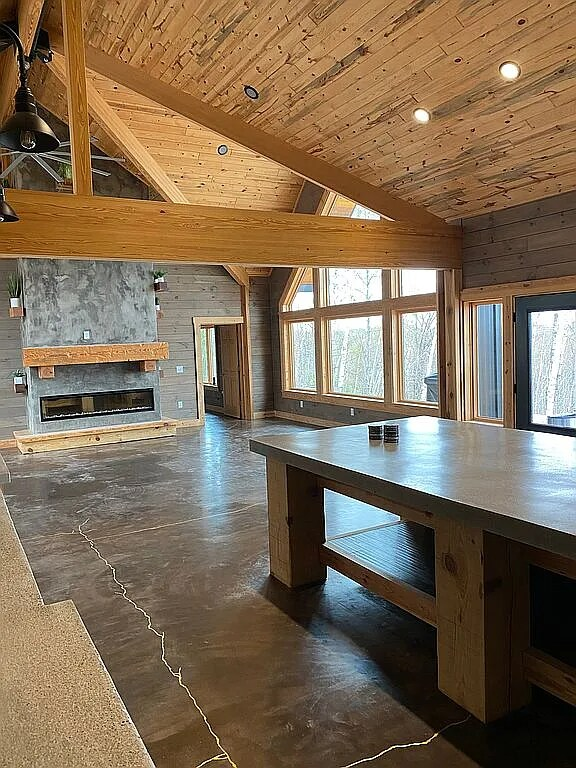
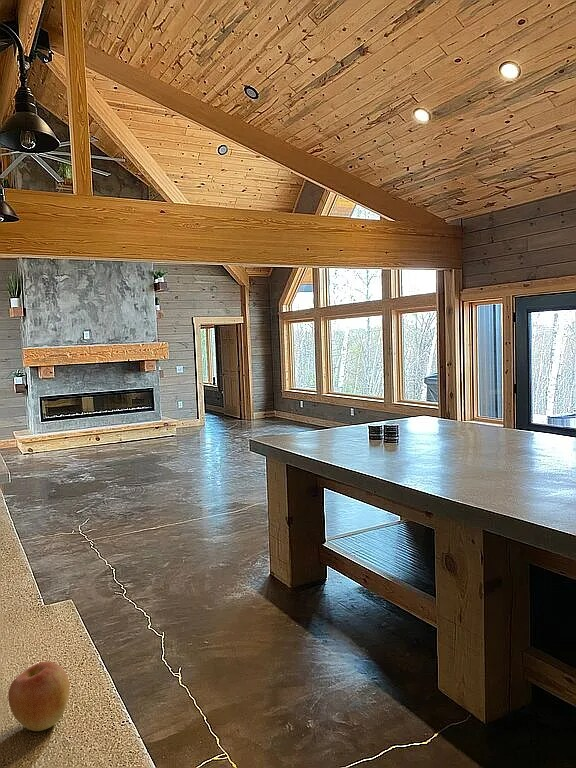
+ apple (40, 695)
